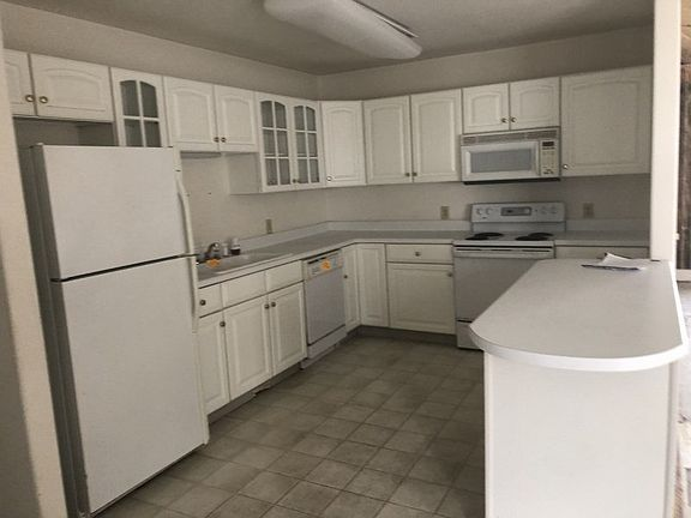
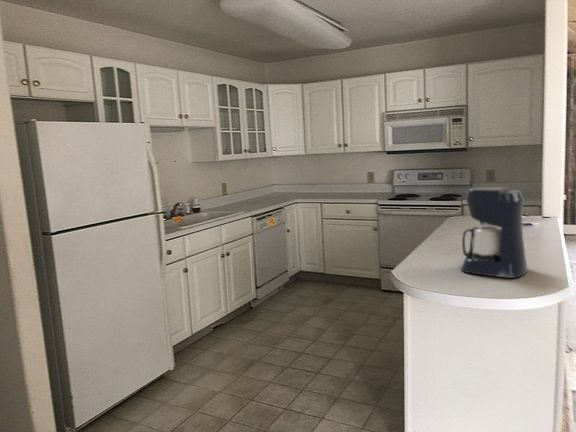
+ coffee maker (494, 230)
